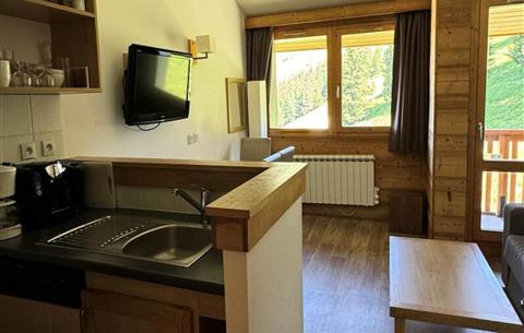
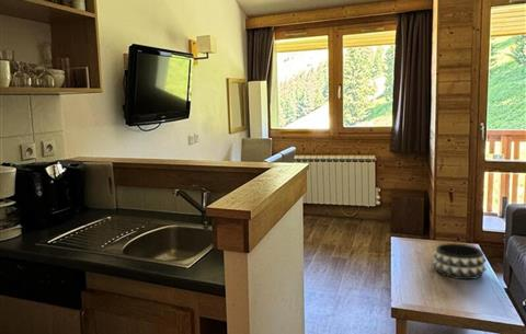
+ decorative bowl (458, 261)
